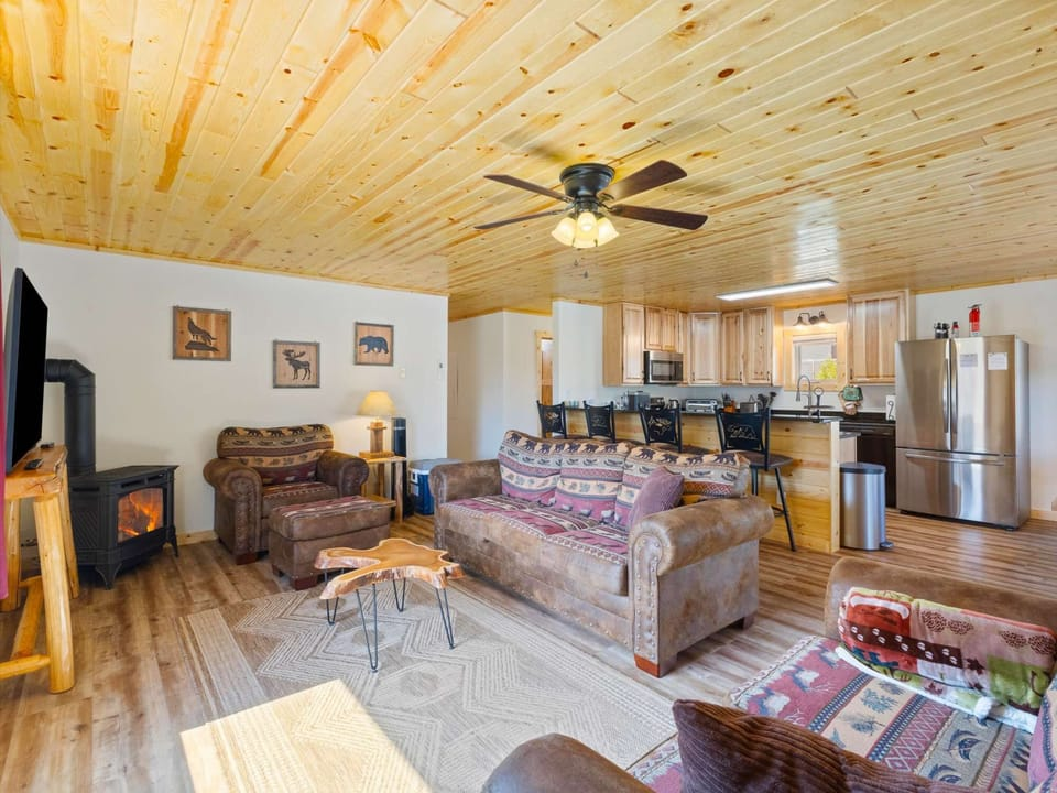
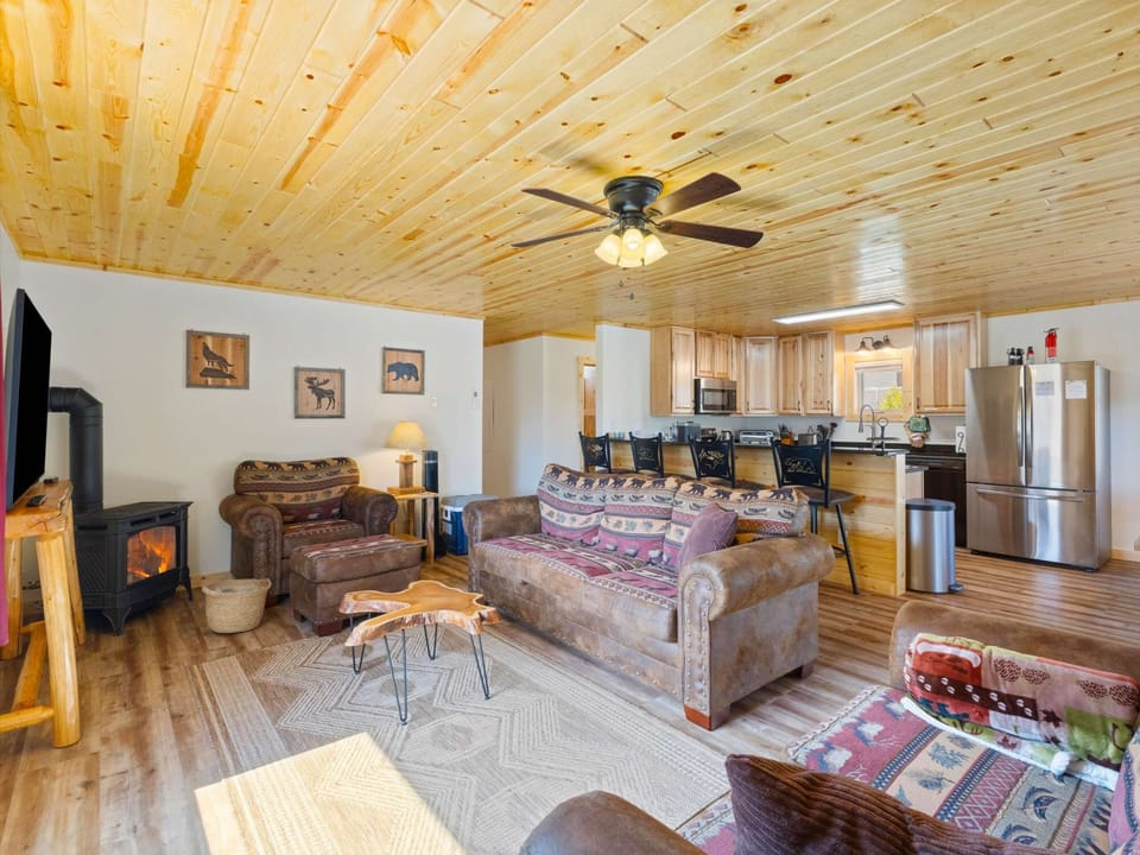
+ basket (236, 602)
